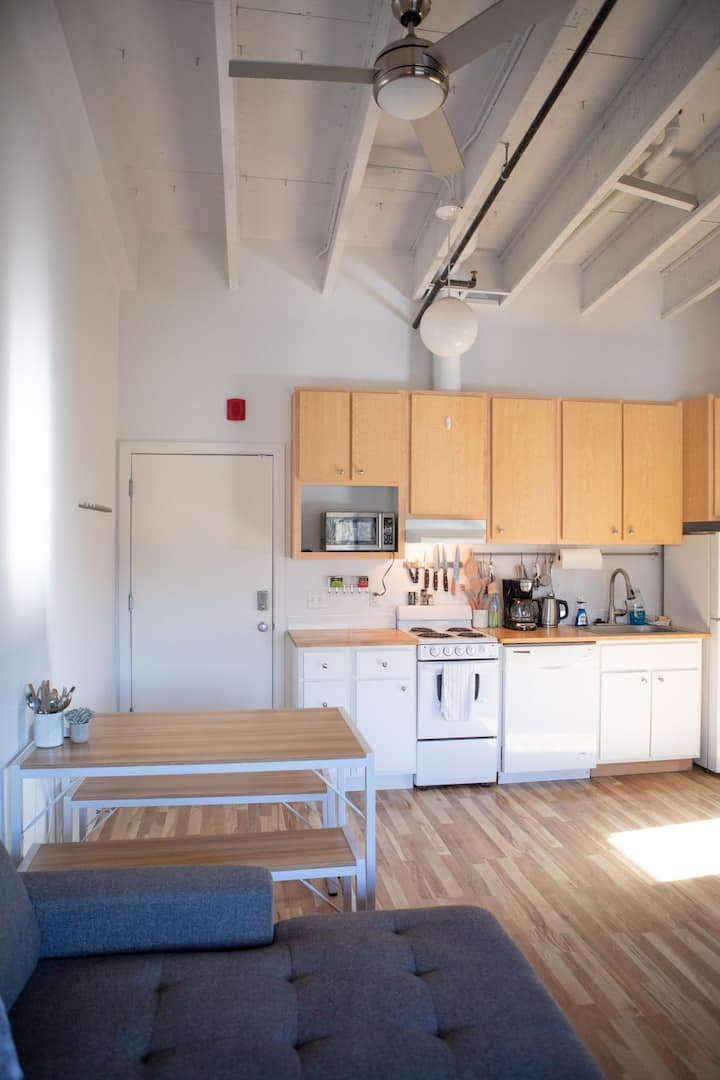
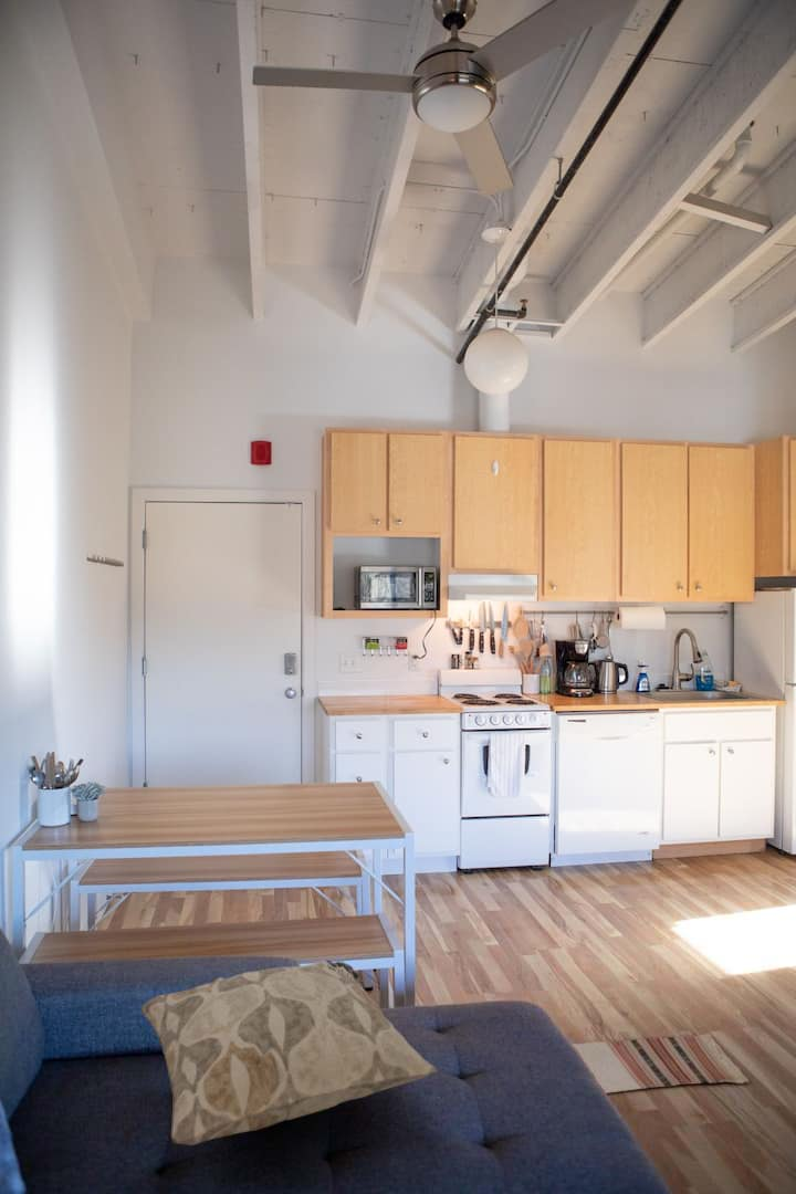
+ rug (637, 1061)
+ decorative pillow (277, 1035)
